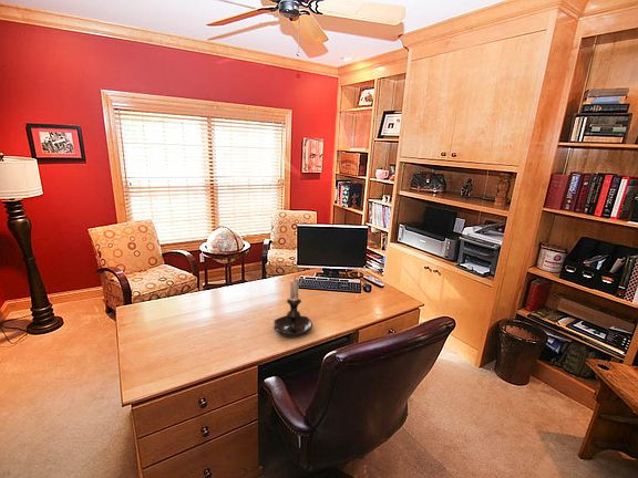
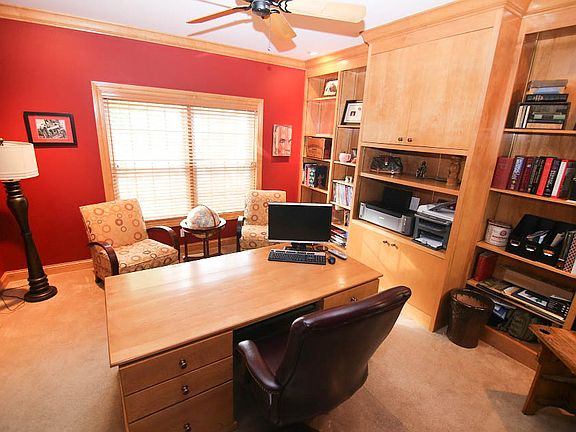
- candle holder (294, 303)
